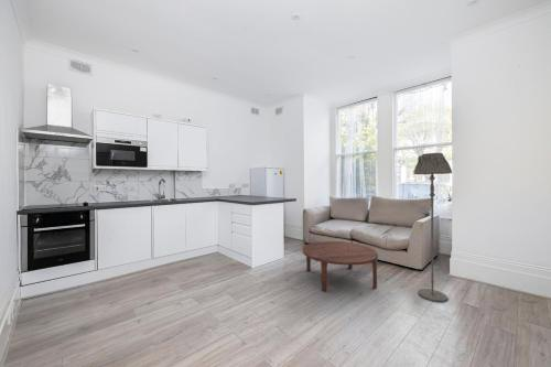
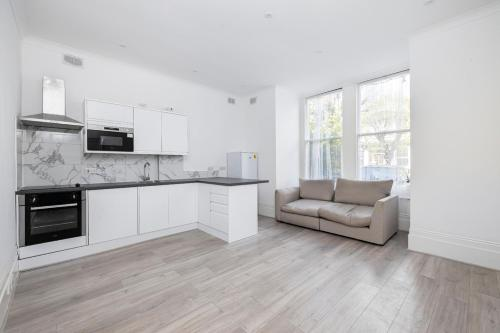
- coffee table (338, 263)
- floor lamp (432, 224)
